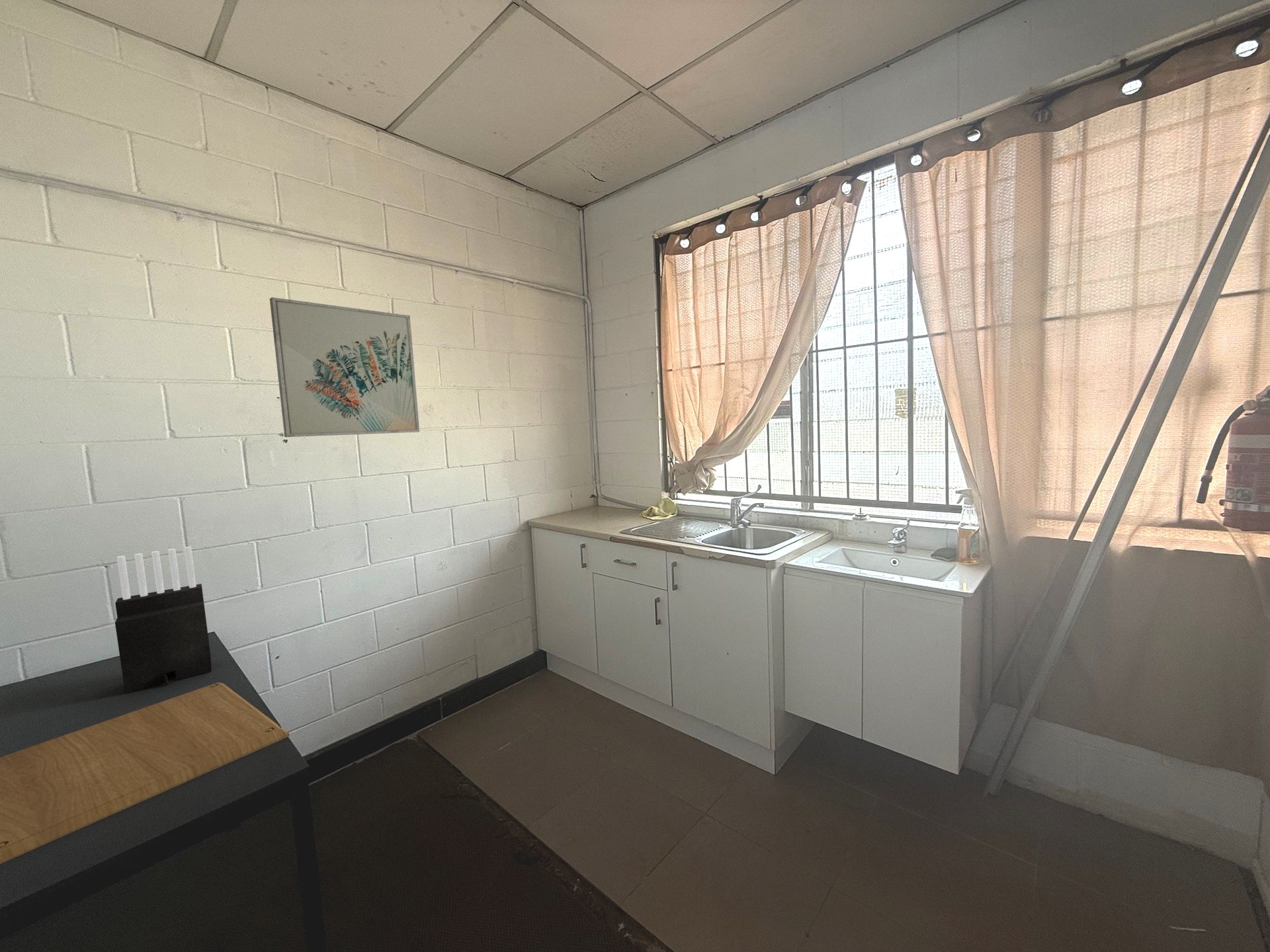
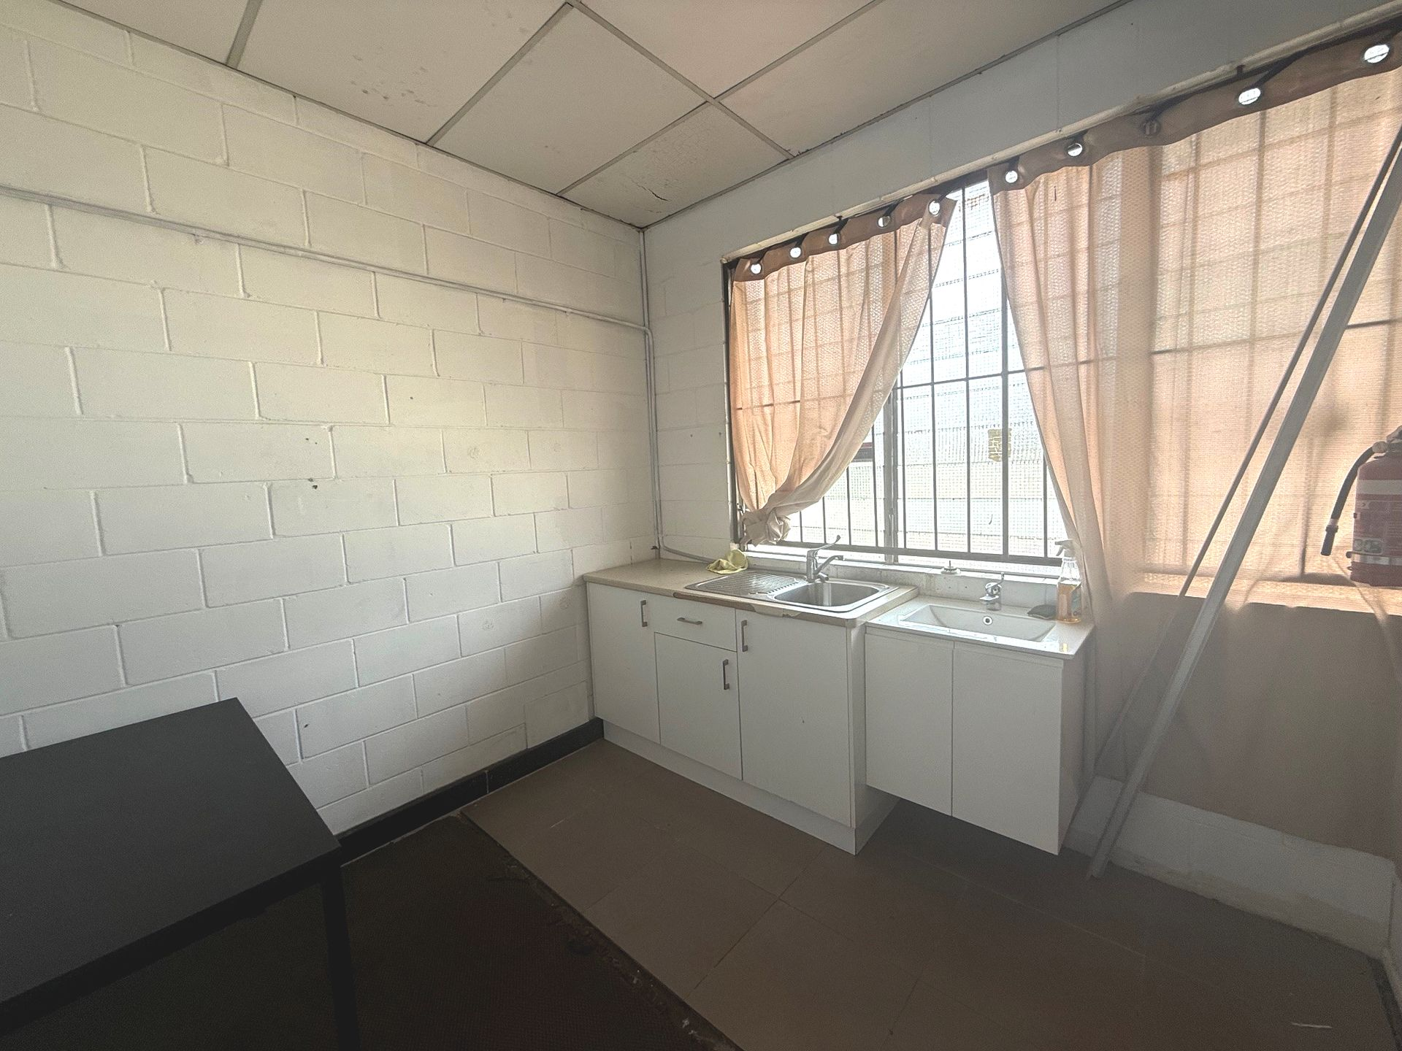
- chopping board (133, 750)
- wall art (352, 372)
- knife block (162, 615)
